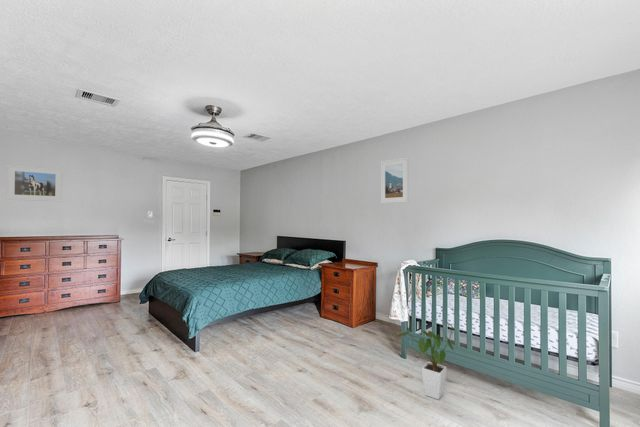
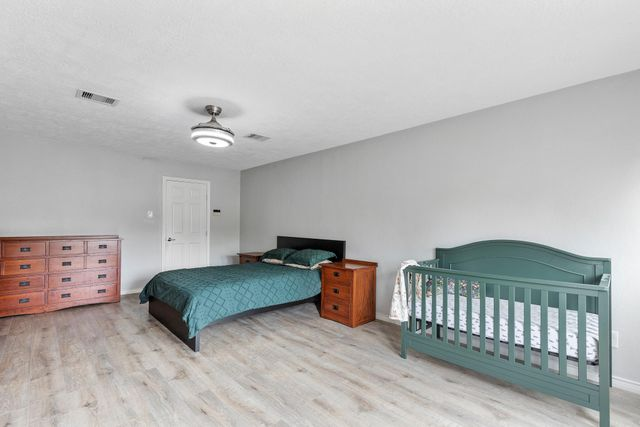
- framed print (394, 181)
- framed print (35, 184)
- house plant (429, 358)
